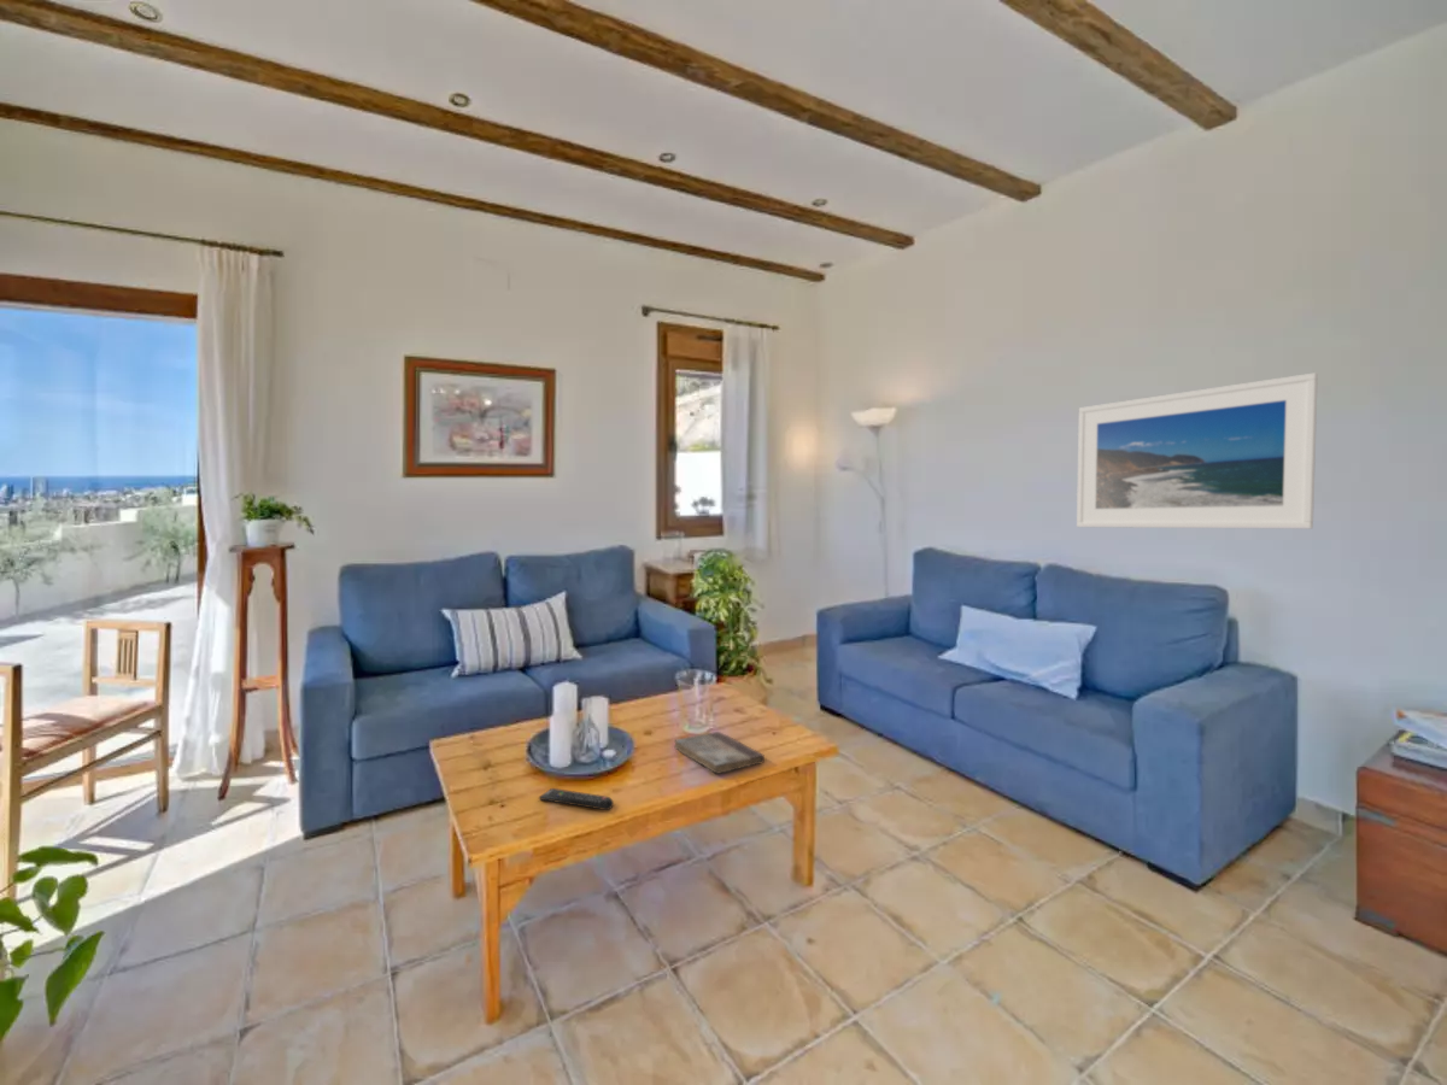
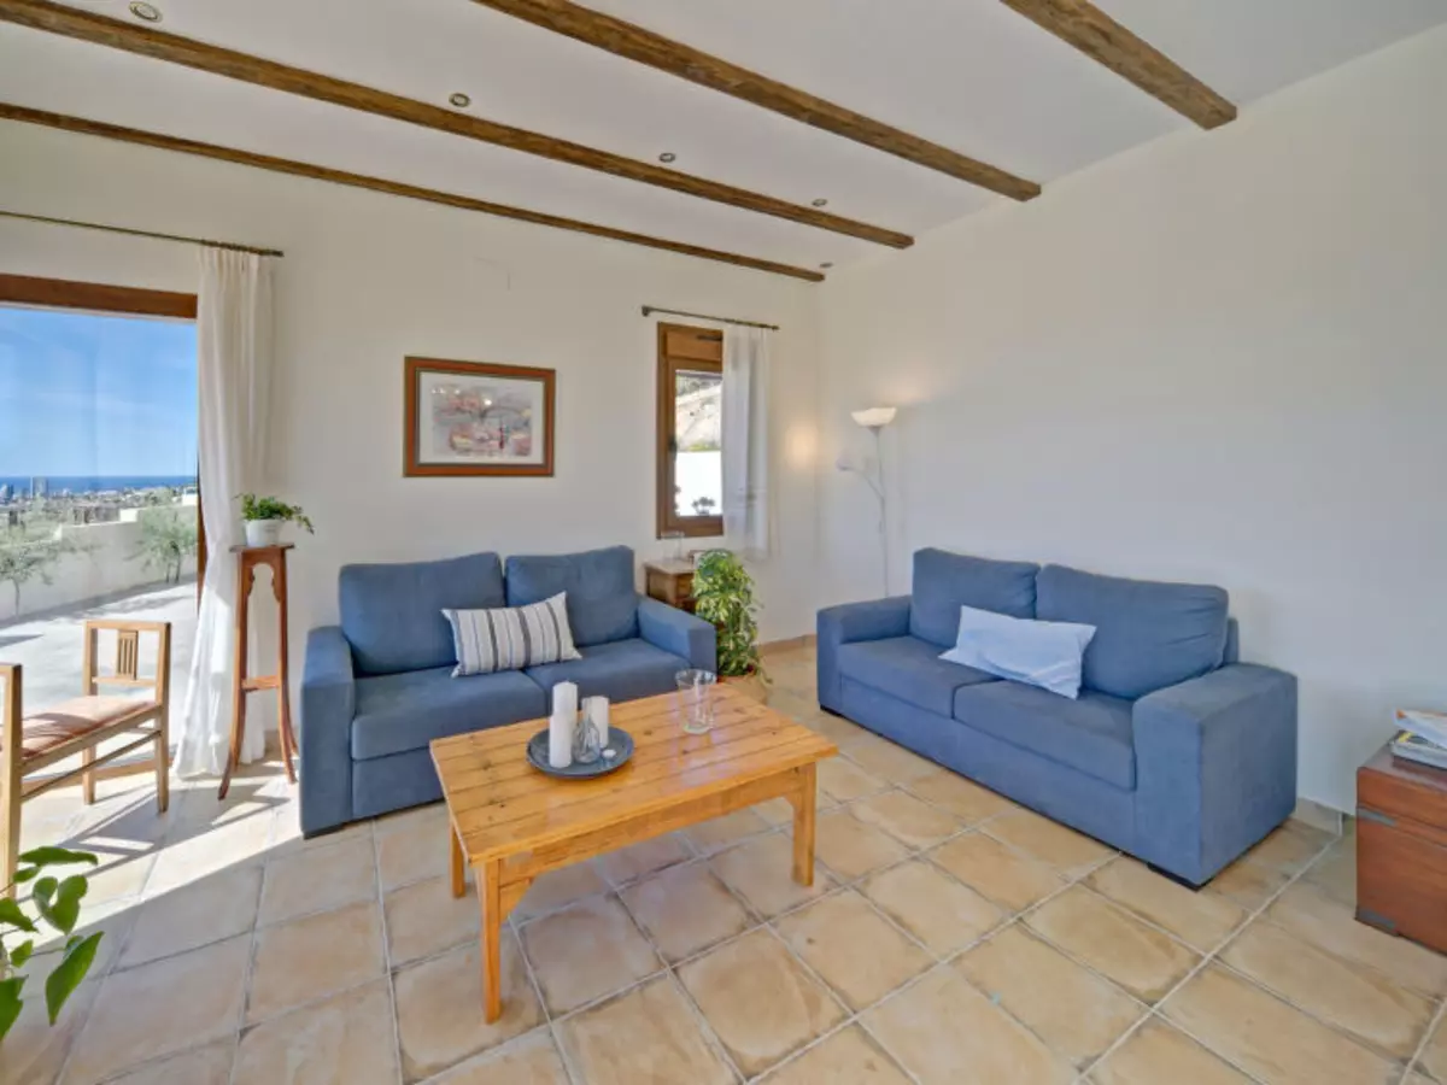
- book (717, 751)
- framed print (1181, 459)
- remote control (575, 799)
